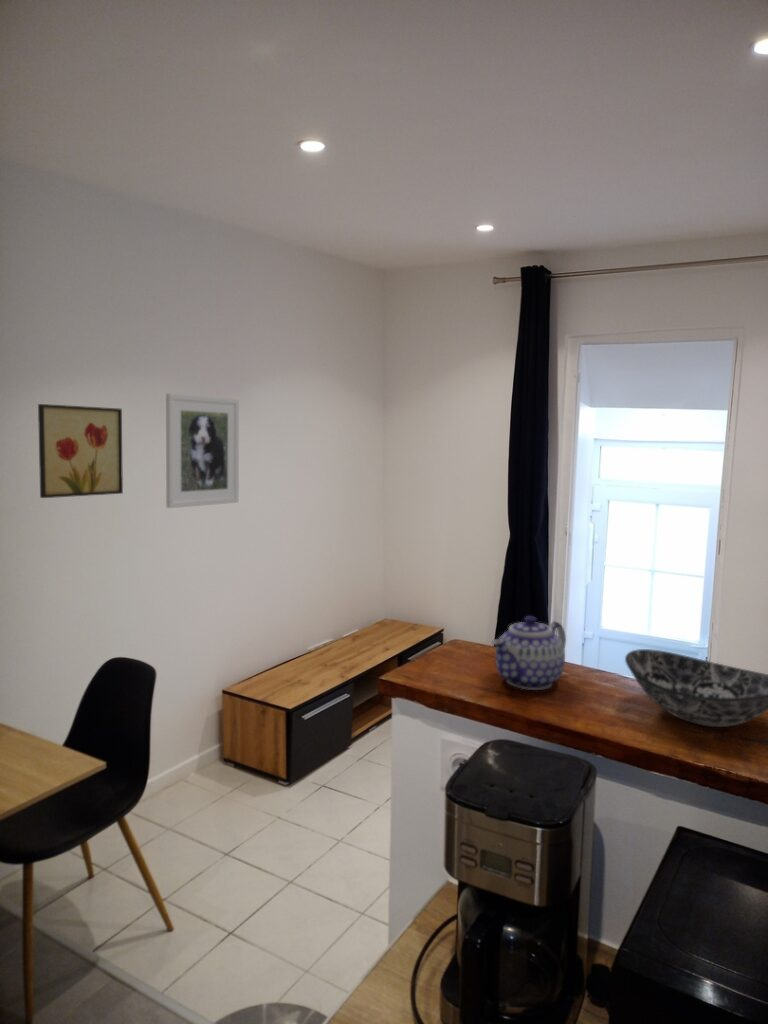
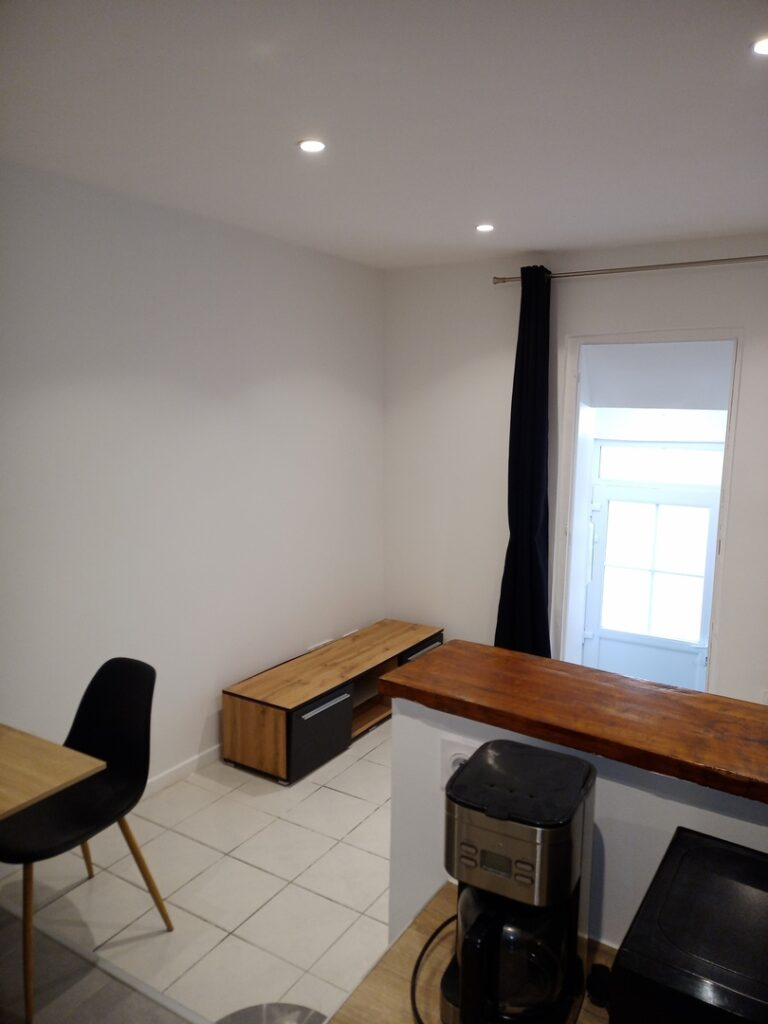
- bowl (702, 692)
- wall art (81, 451)
- teapot (530, 649)
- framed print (204, 451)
